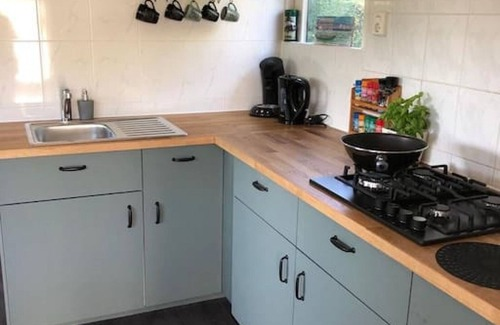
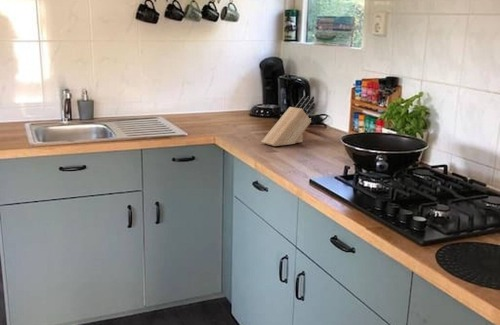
+ knife block (290, 119)
